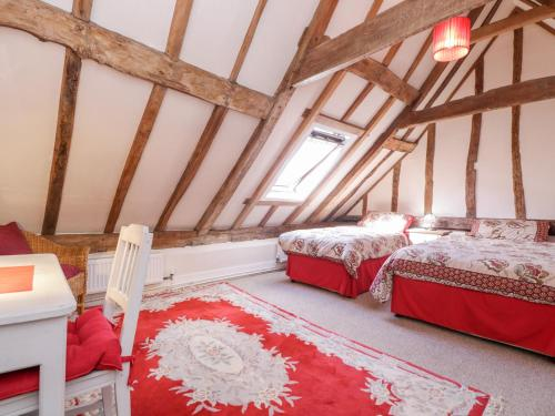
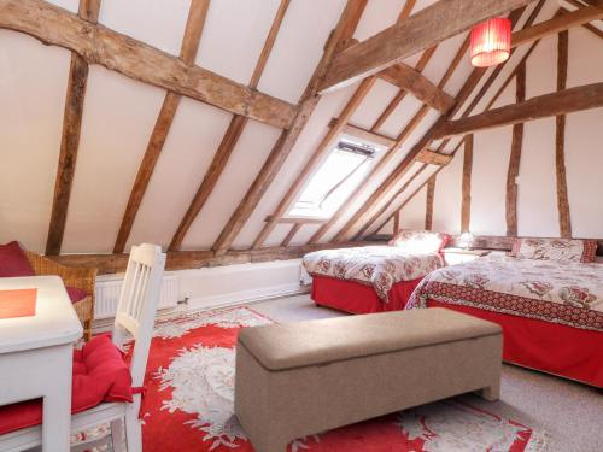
+ bench (377, 364)
